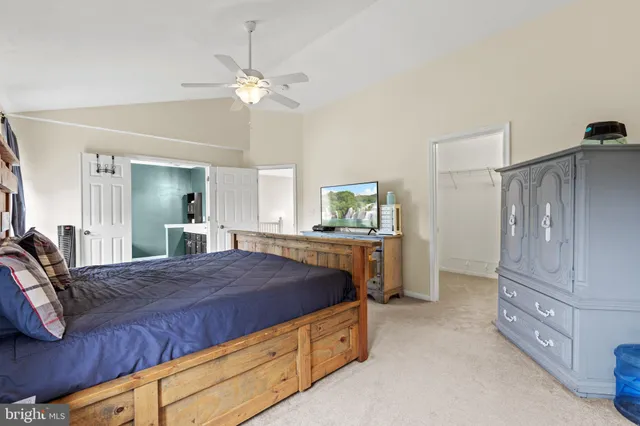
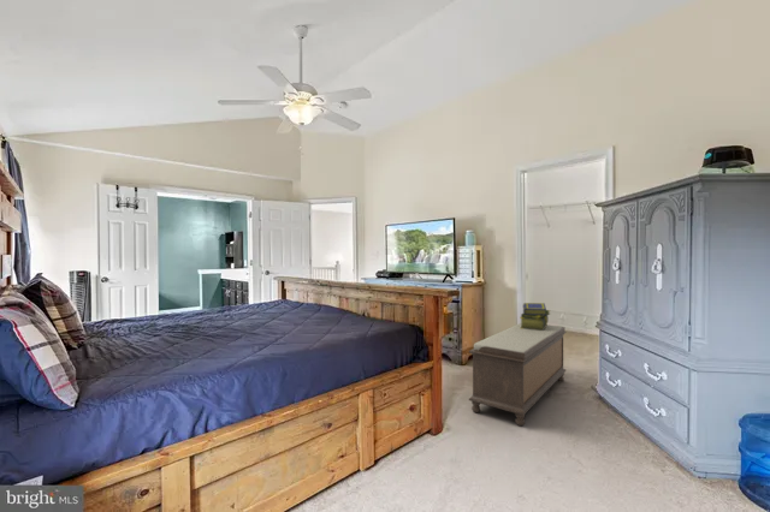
+ bench (522, 364)
+ stack of books (534, 315)
